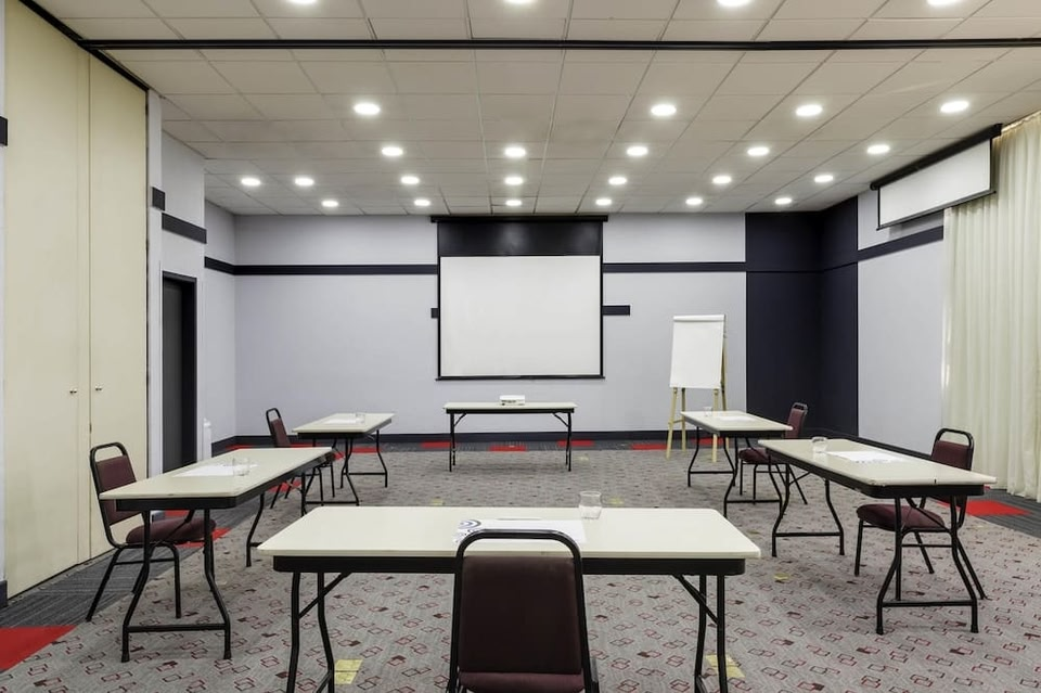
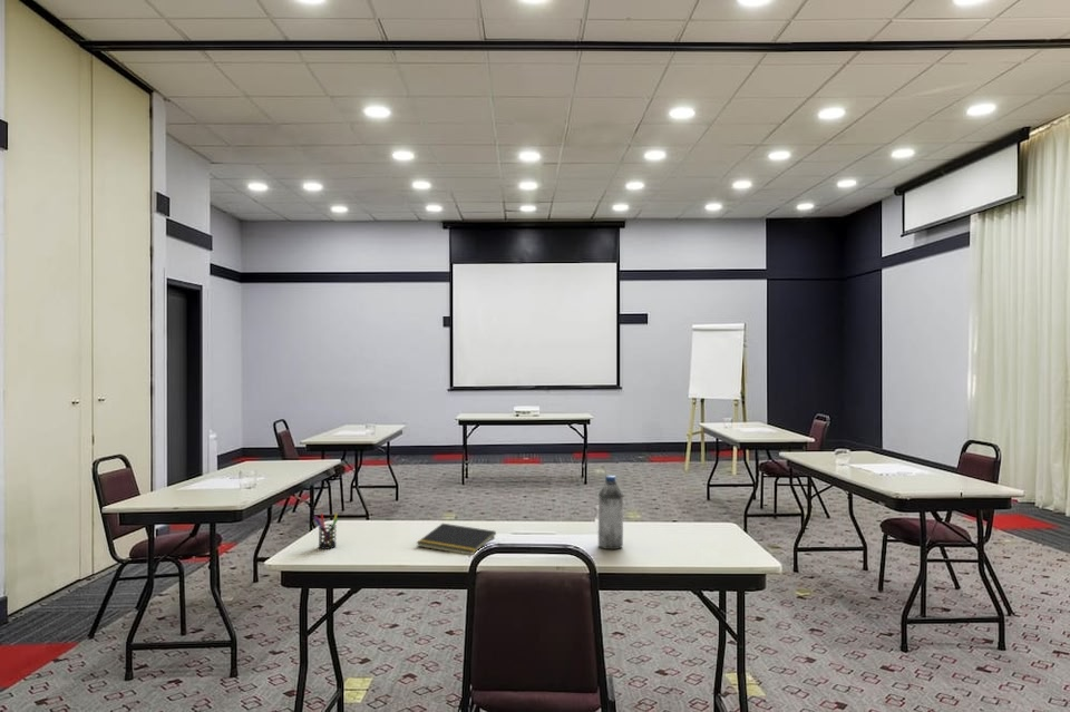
+ pen holder (328, 528)
+ water bottle (610, 510)
+ notepad (456, 538)
